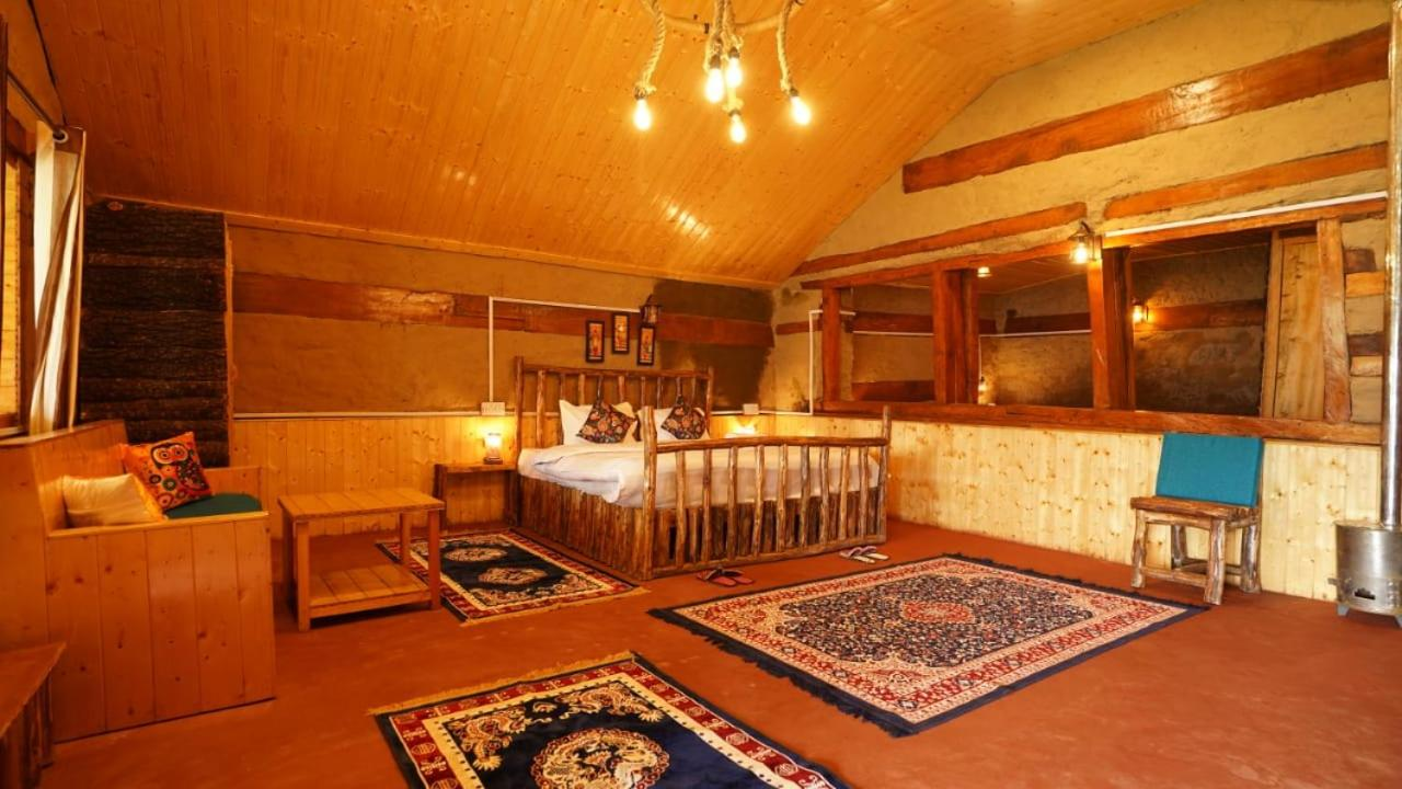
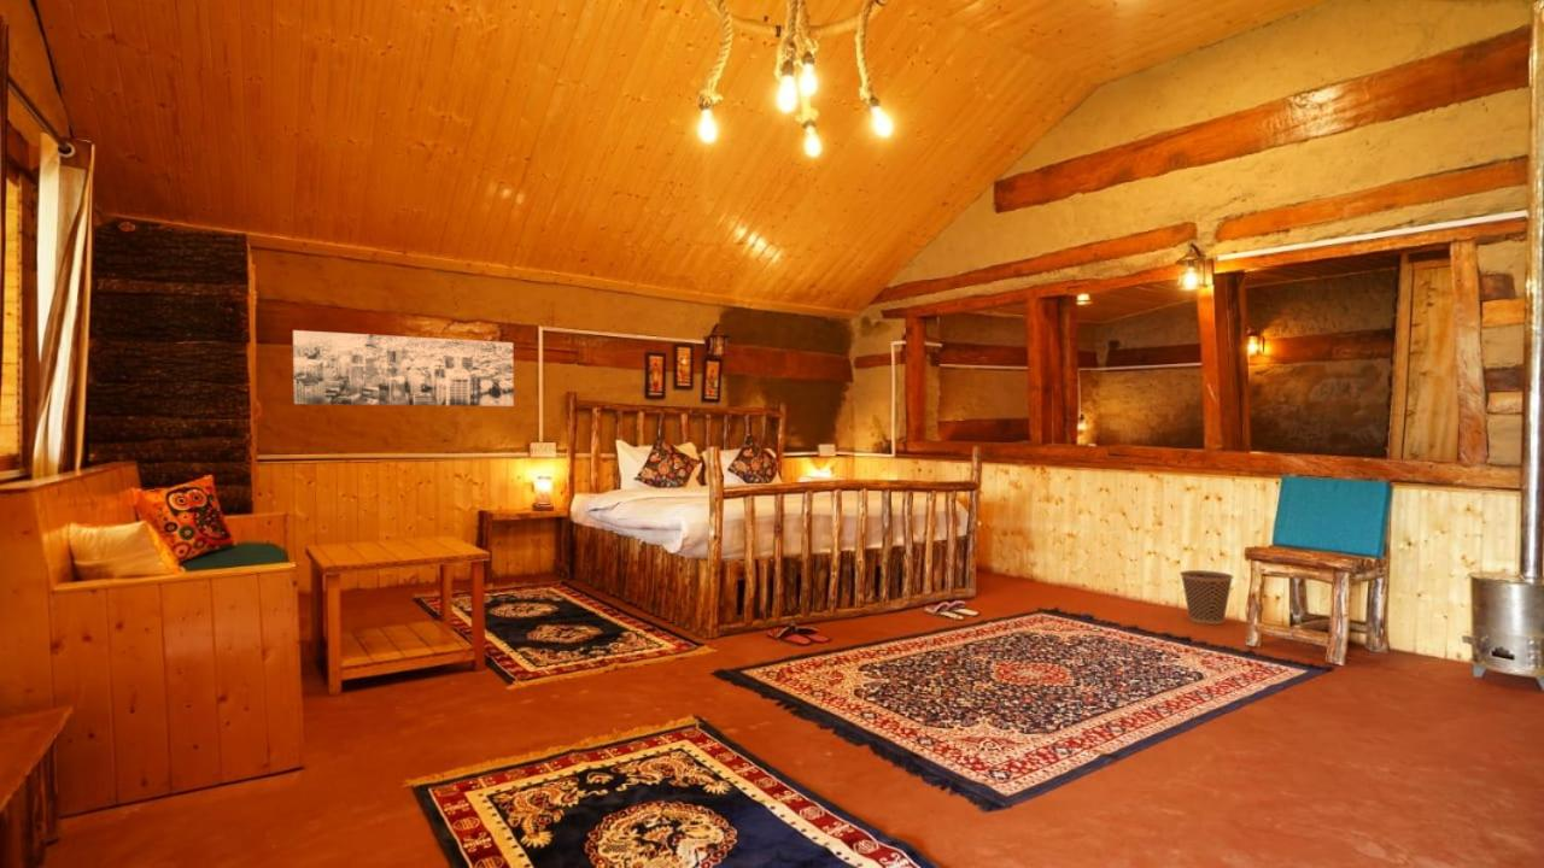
+ wall art (410, 370)
+ wastebasket (1206, 597)
